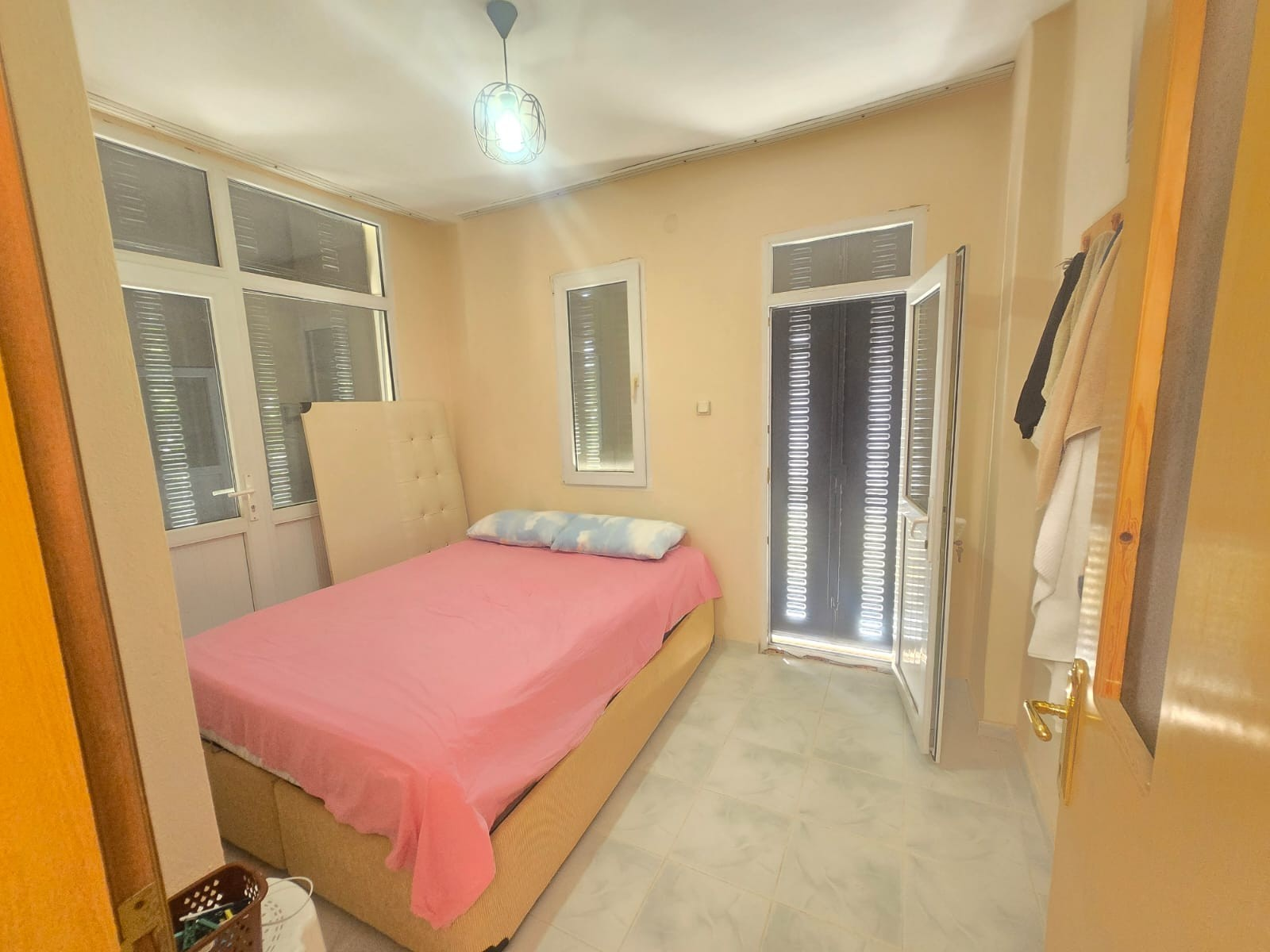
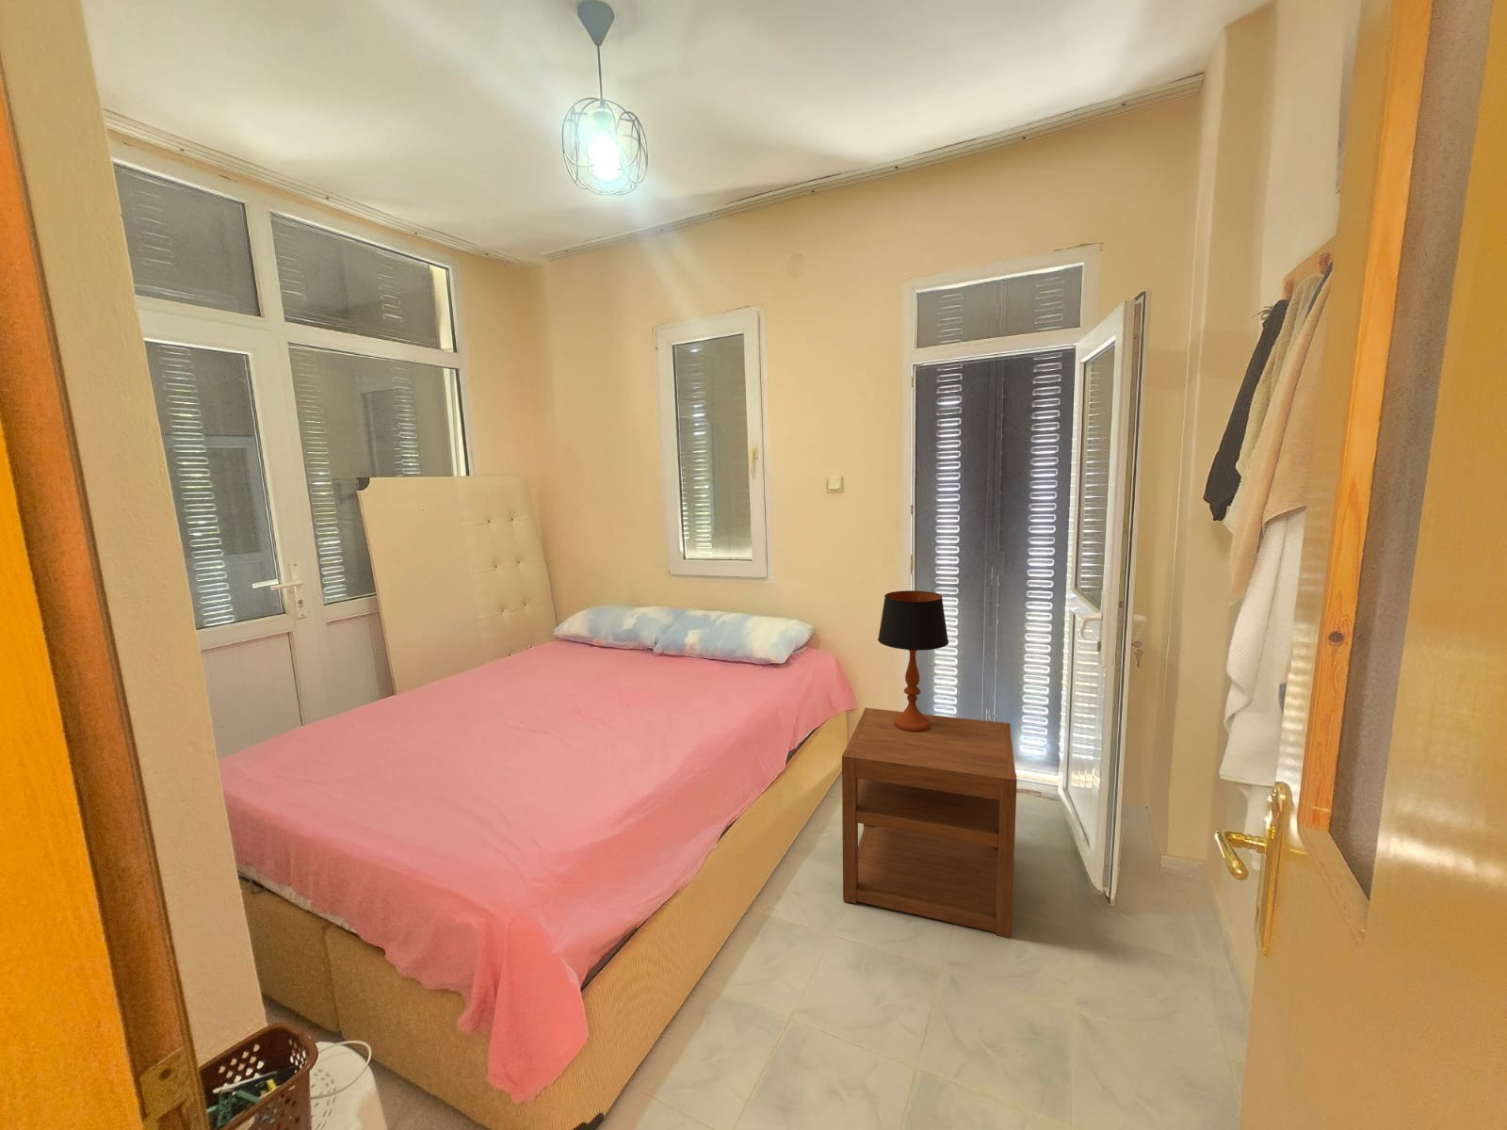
+ table lamp (911, 660)
+ nightstand (929, 808)
